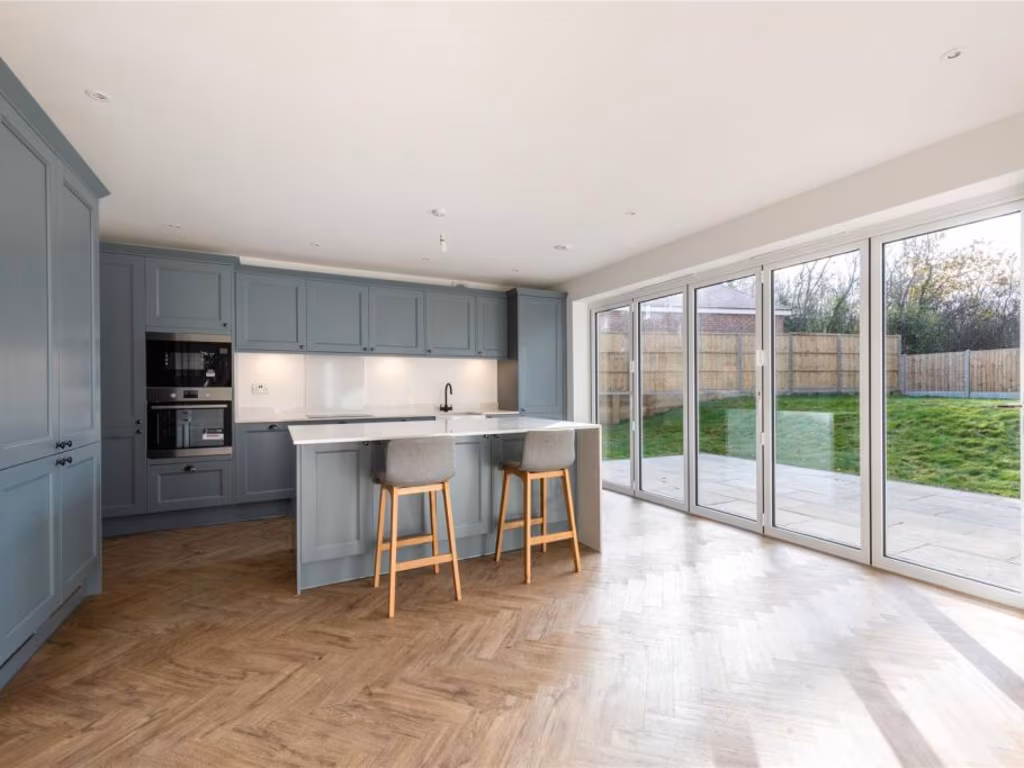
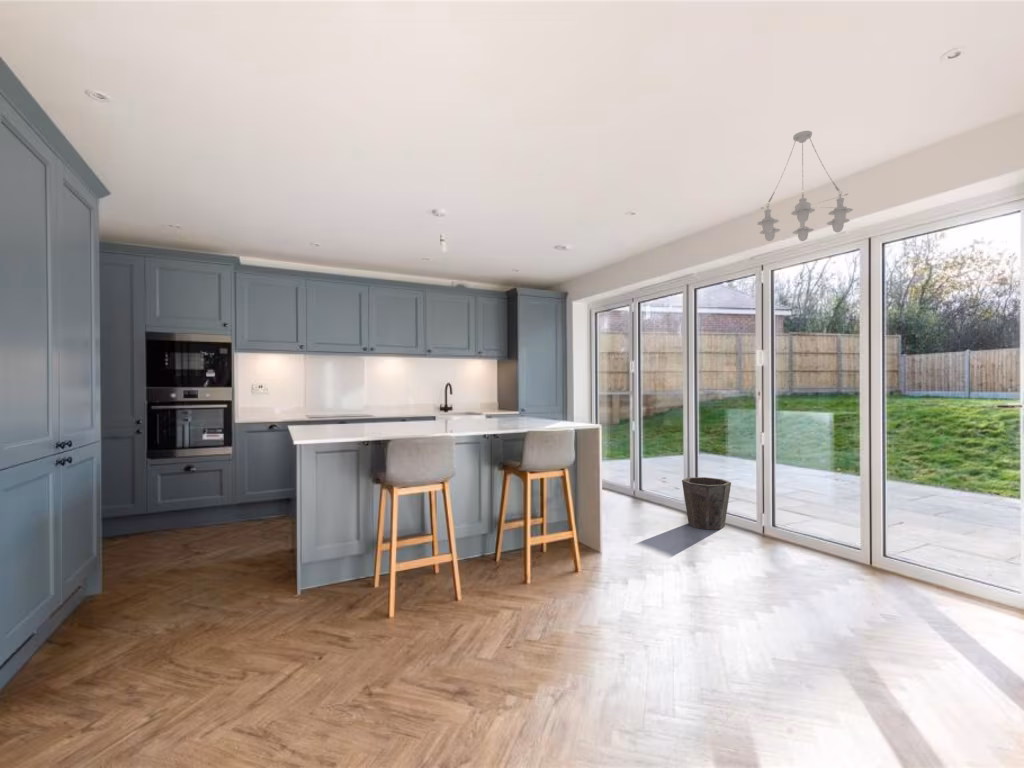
+ waste bin (706, 503)
+ chandelier (802, 183)
